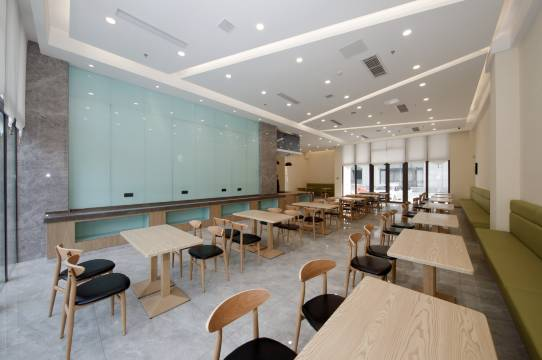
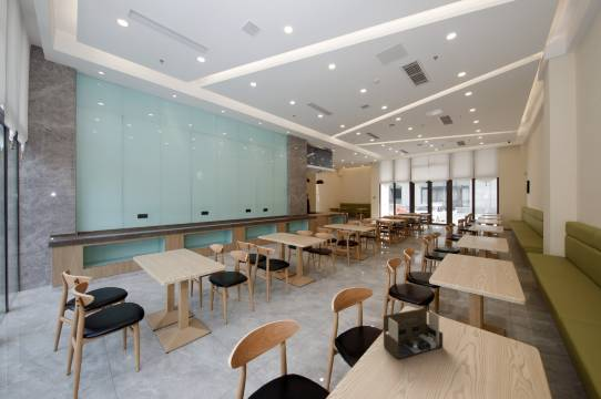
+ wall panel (412, 330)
